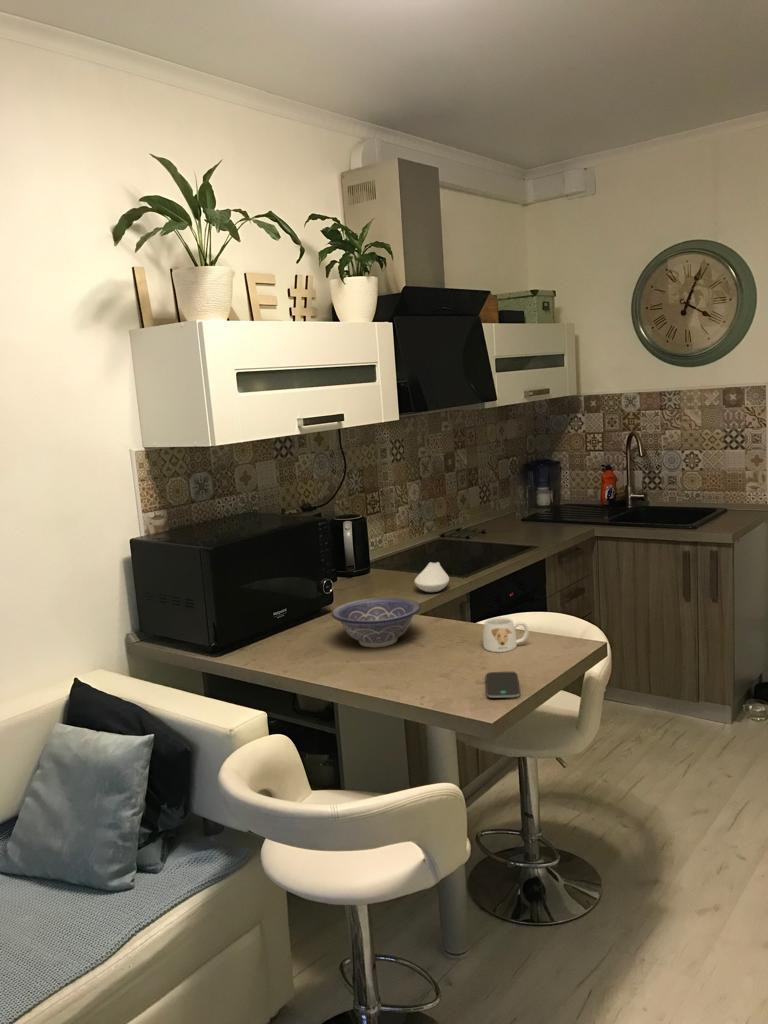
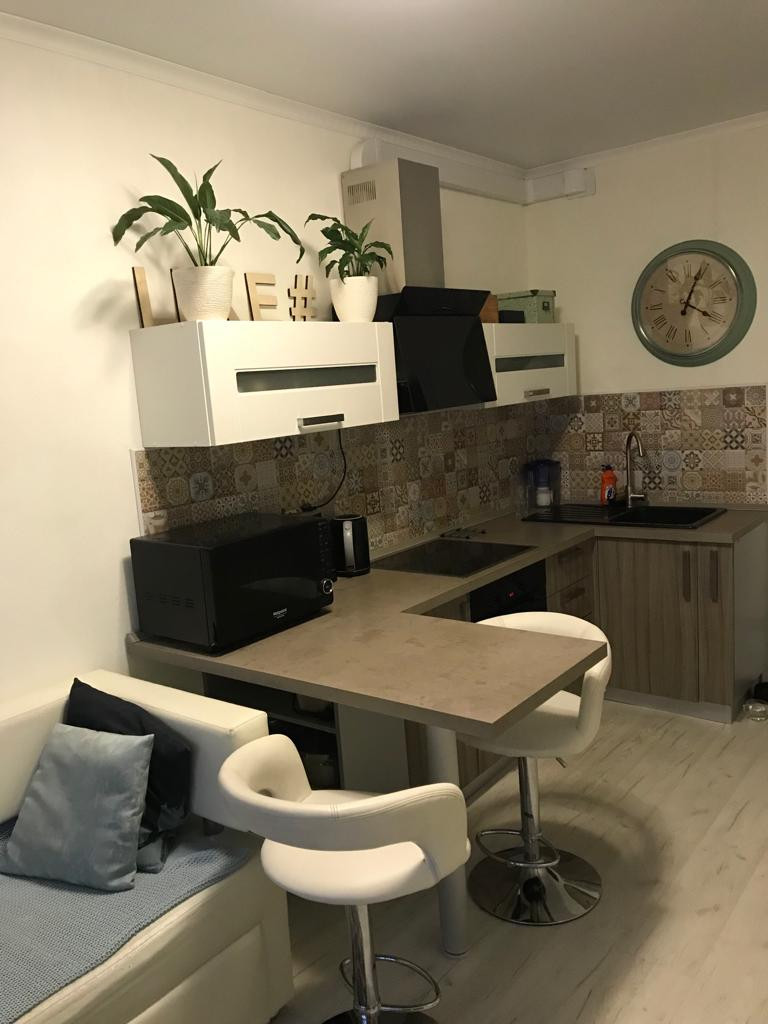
- decorative bowl (377, 625)
- smartphone (502, 684)
- mug (505, 634)
- spoon rest (432, 576)
